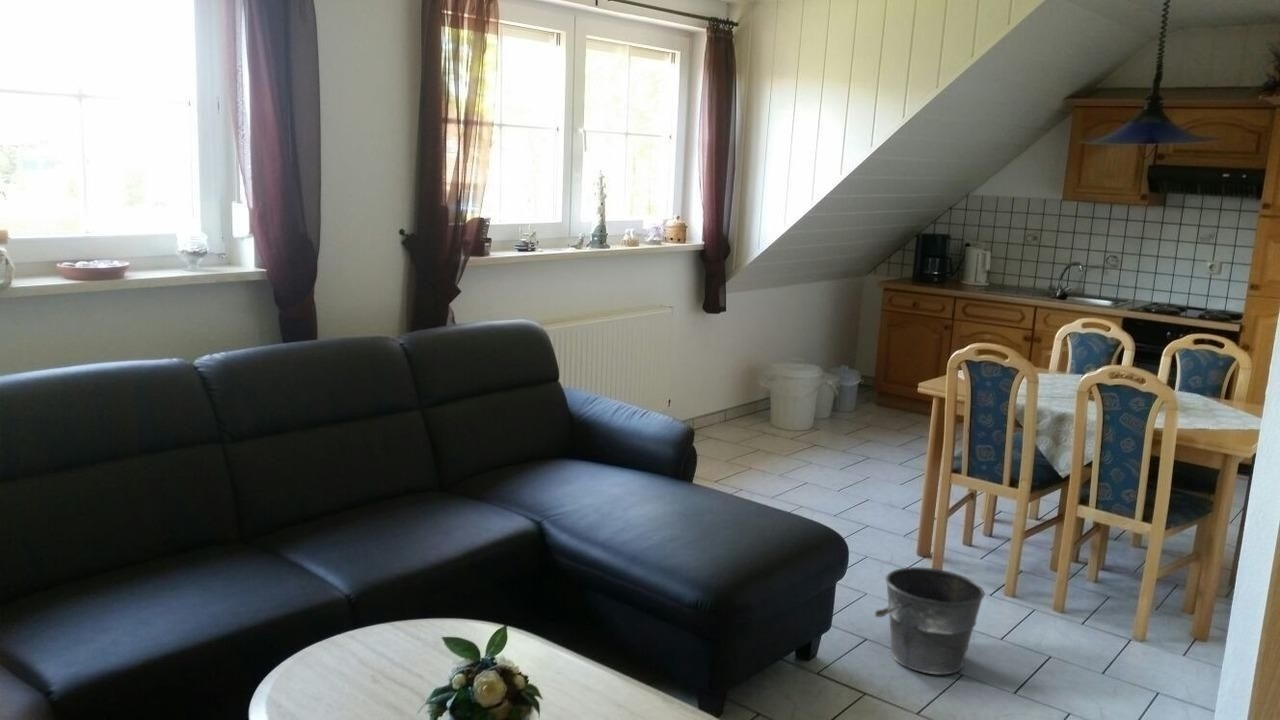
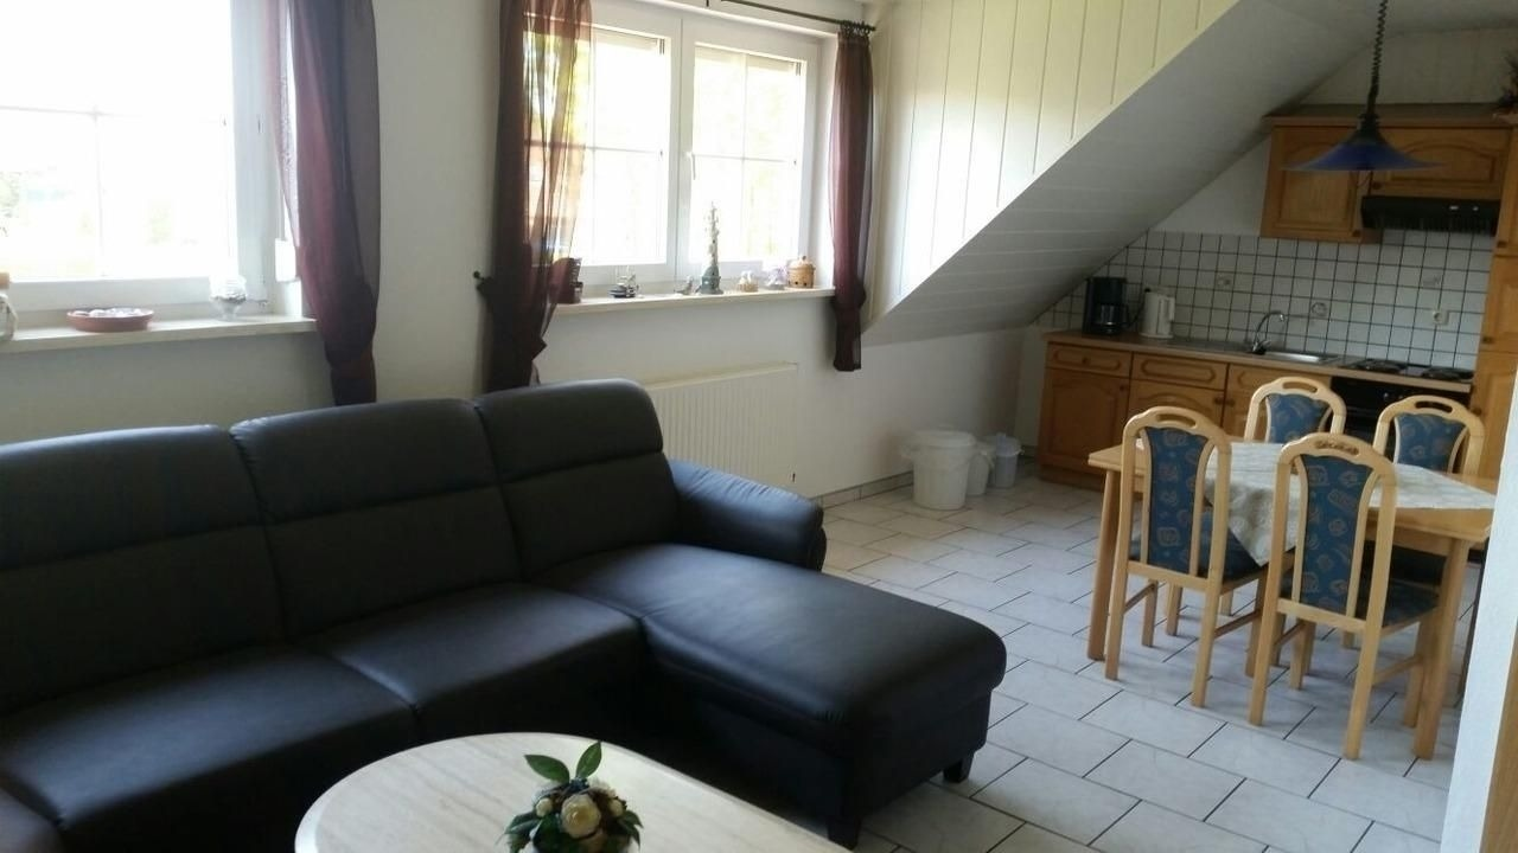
- bucket (927, 620)
